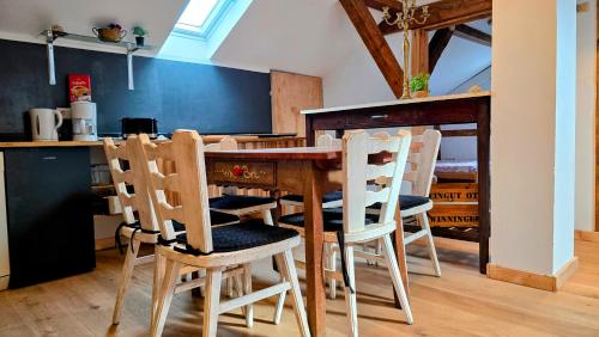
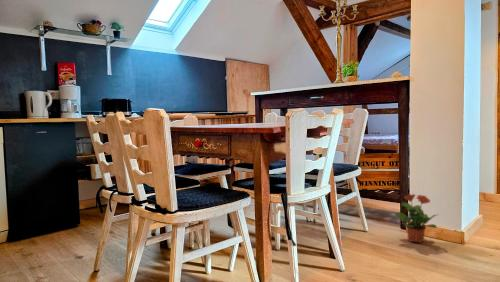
+ potted plant (416, 217)
